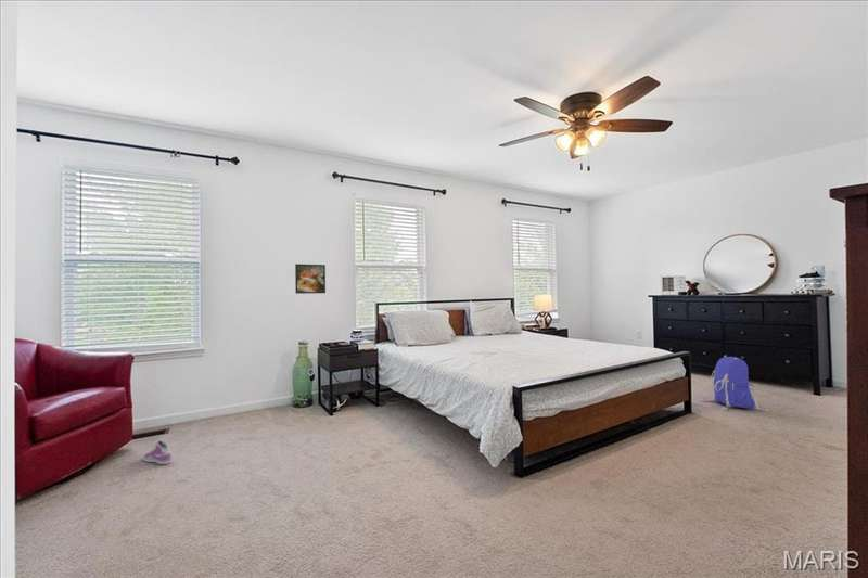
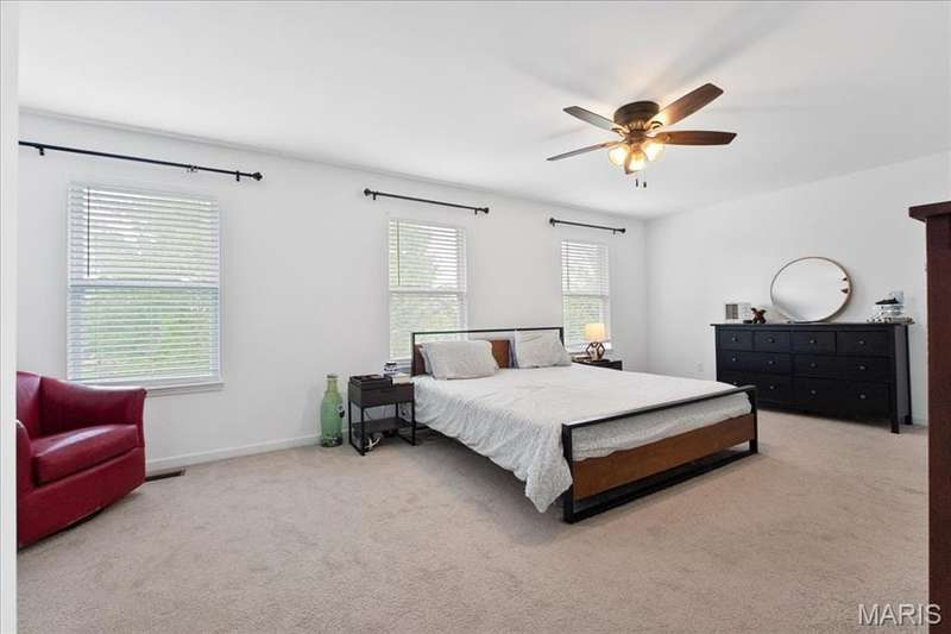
- sneaker (157, 450)
- backpack (730, 381)
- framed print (310, 279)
